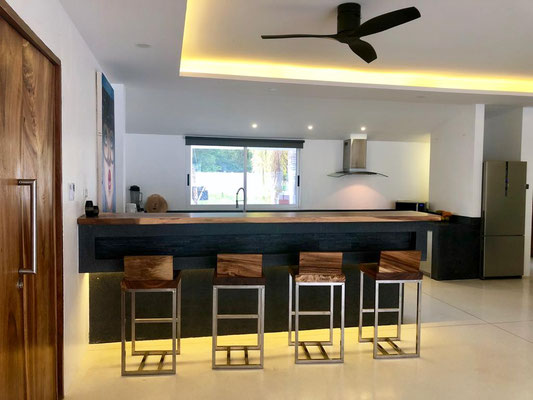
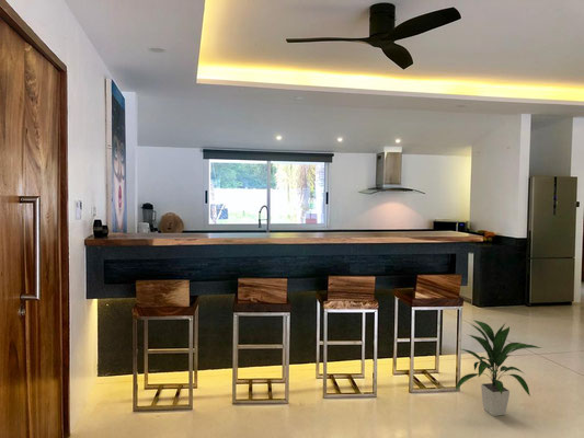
+ indoor plant (491, 365)
